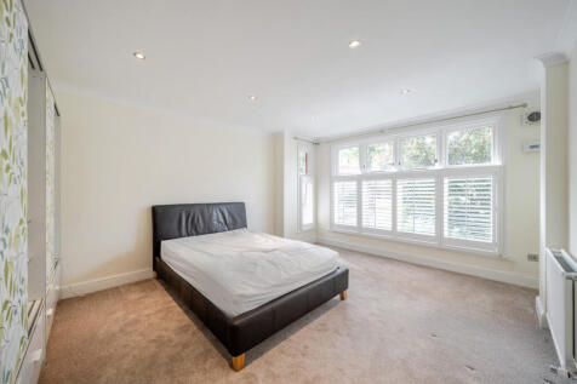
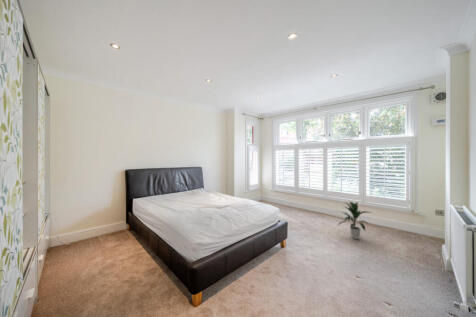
+ indoor plant (353, 219)
